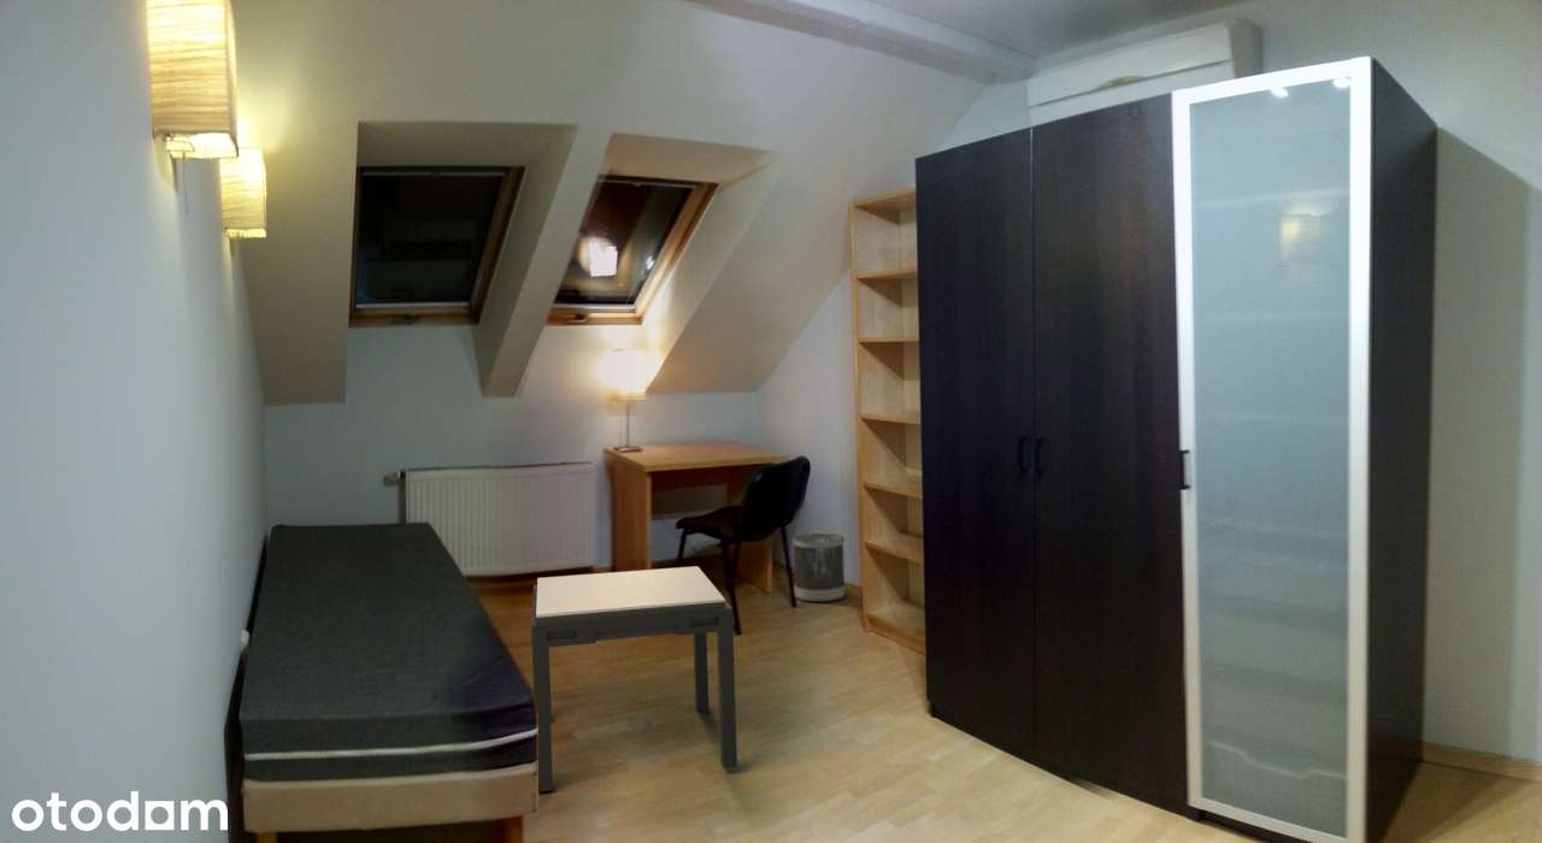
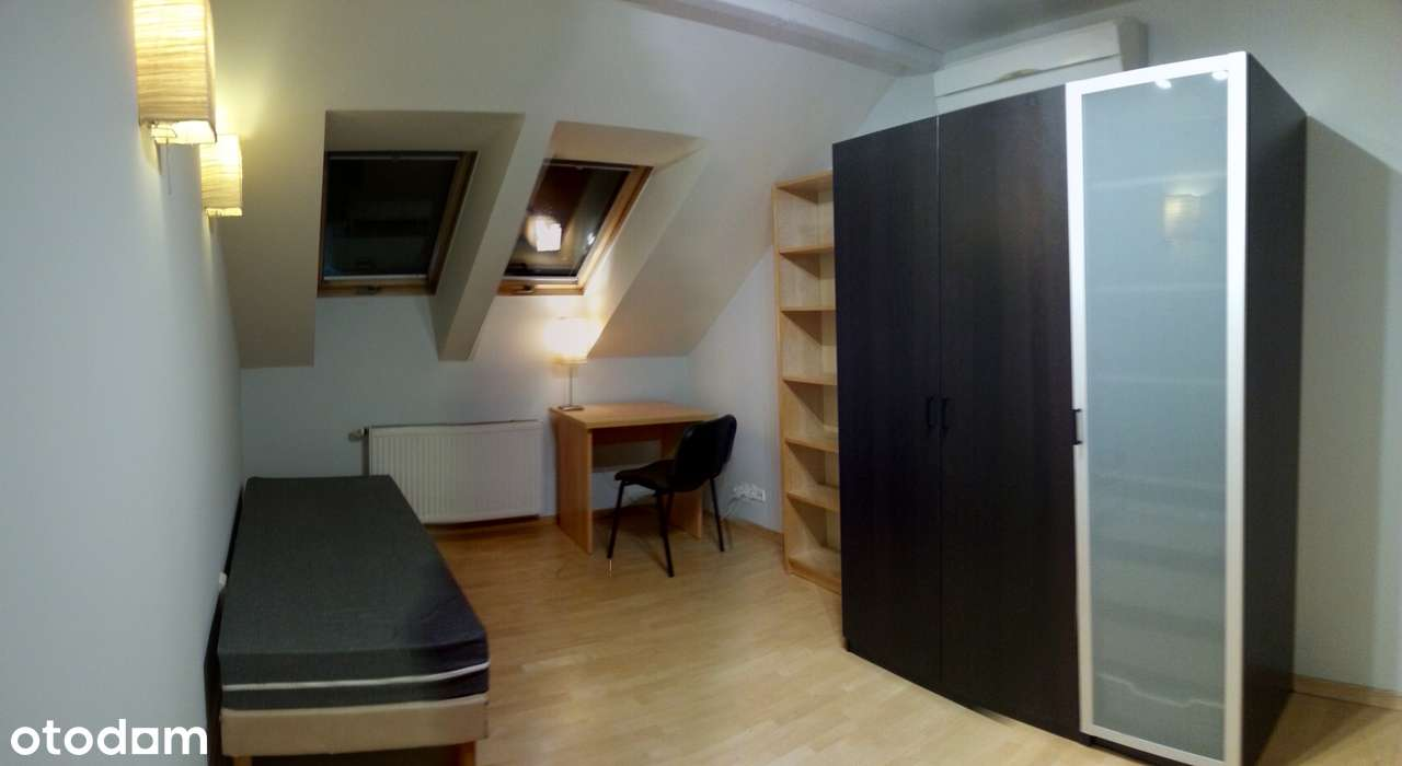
- wastebasket (818, 566)
- side table (629, 637)
